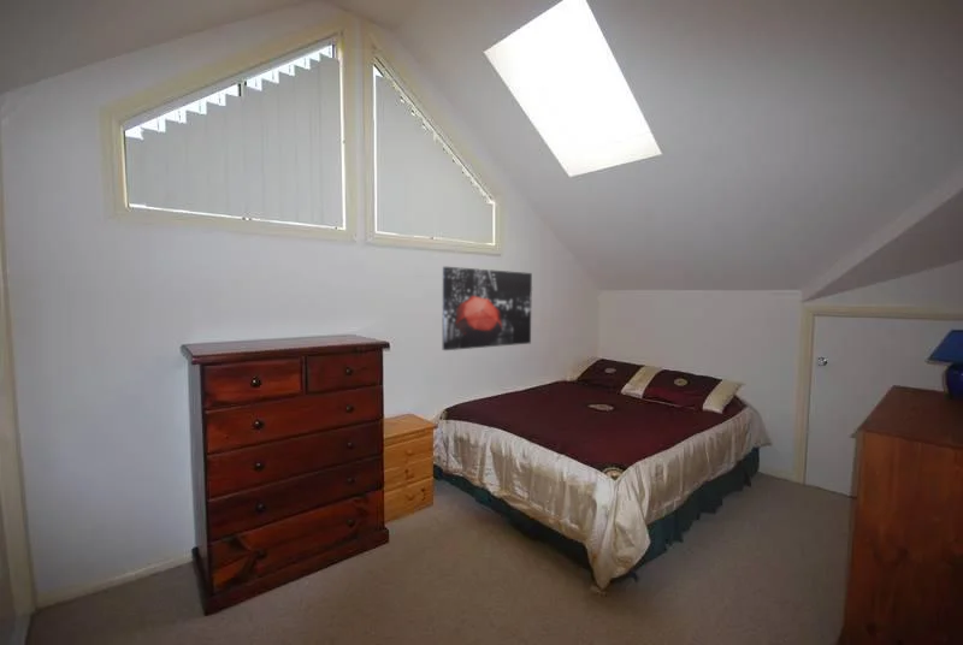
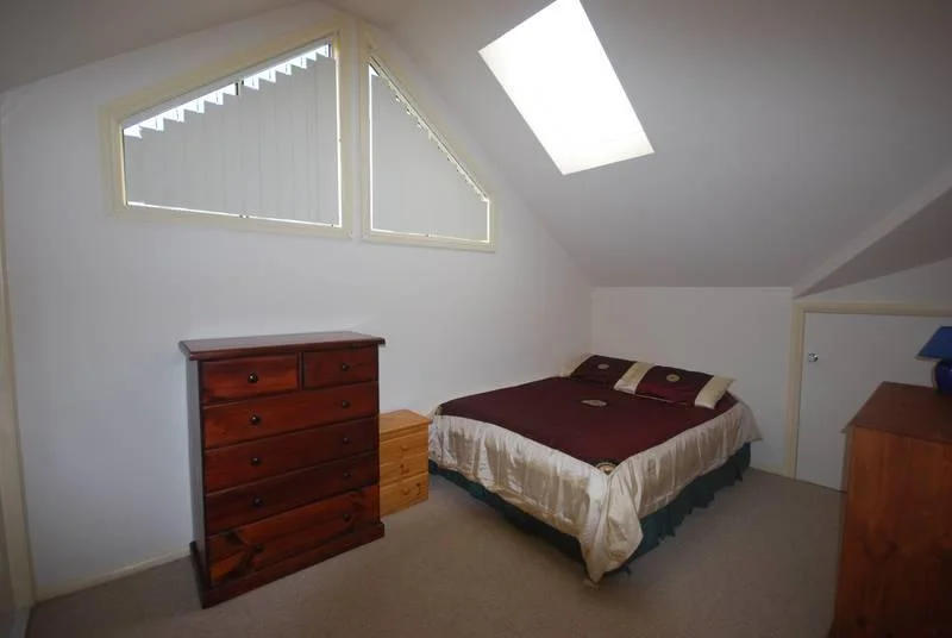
- wall art (490, 308)
